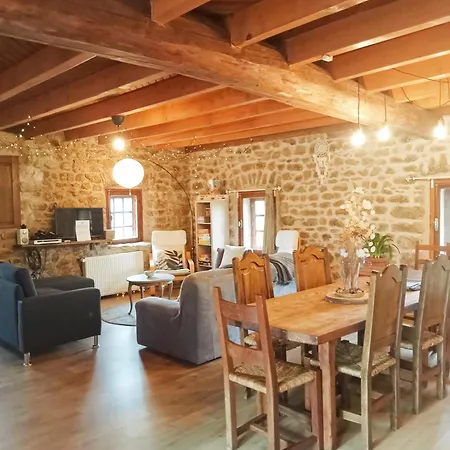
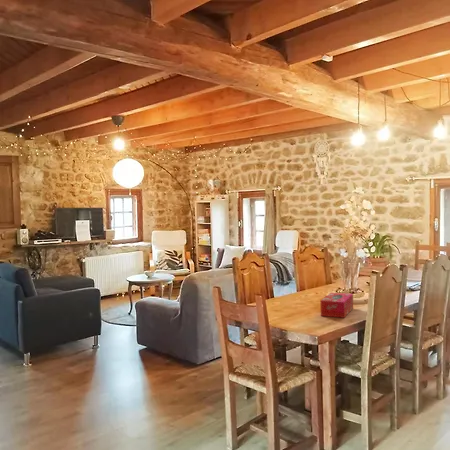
+ tissue box (337, 304)
